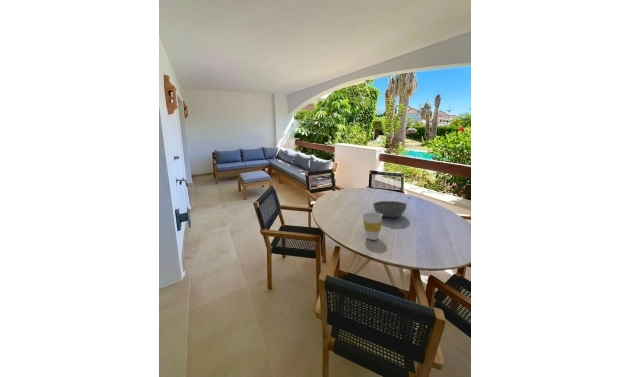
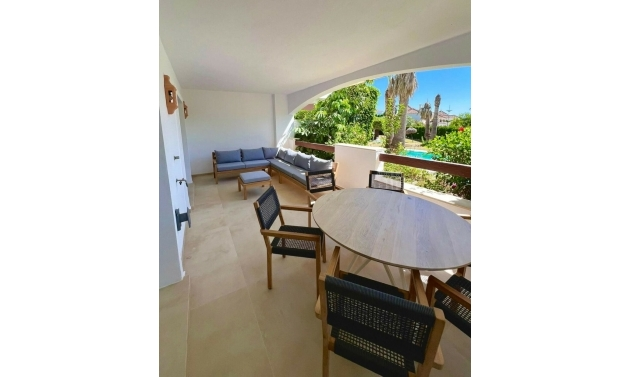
- cup (372, 226)
- bowl (389, 209)
